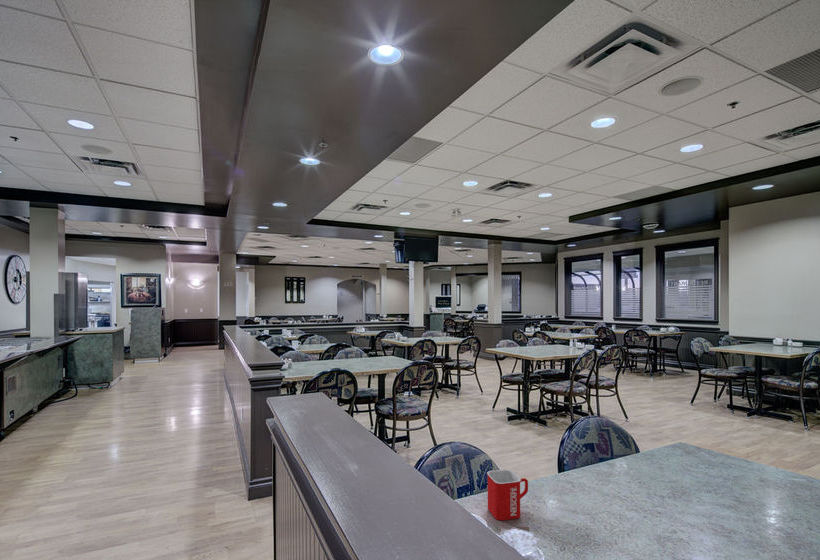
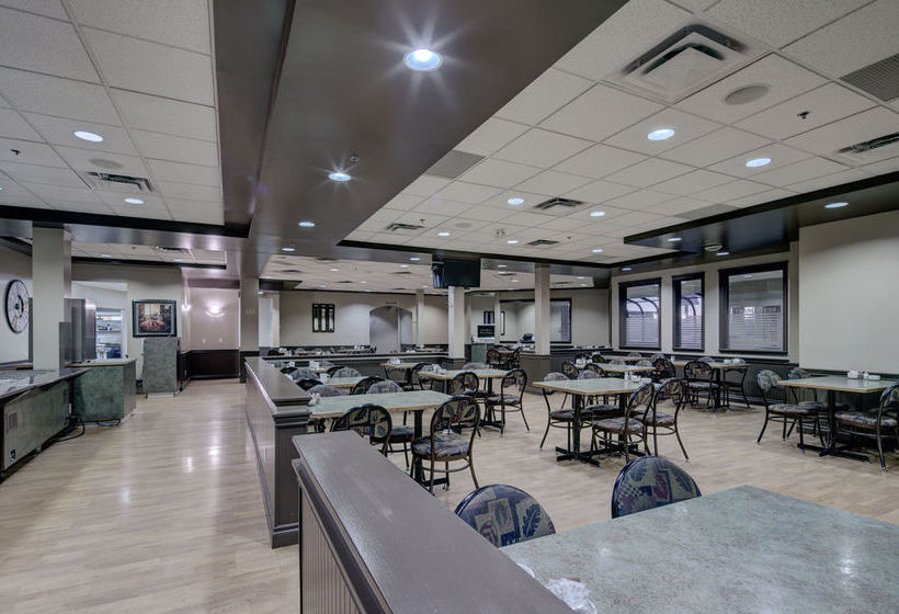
- mug (509, 493)
